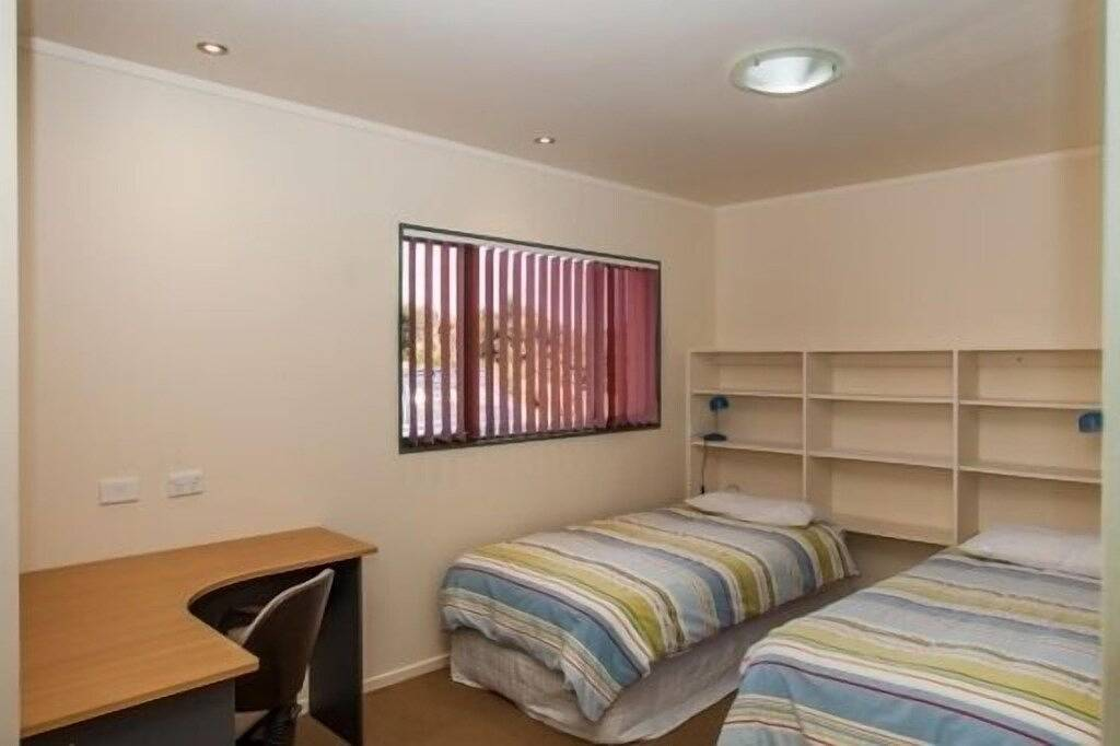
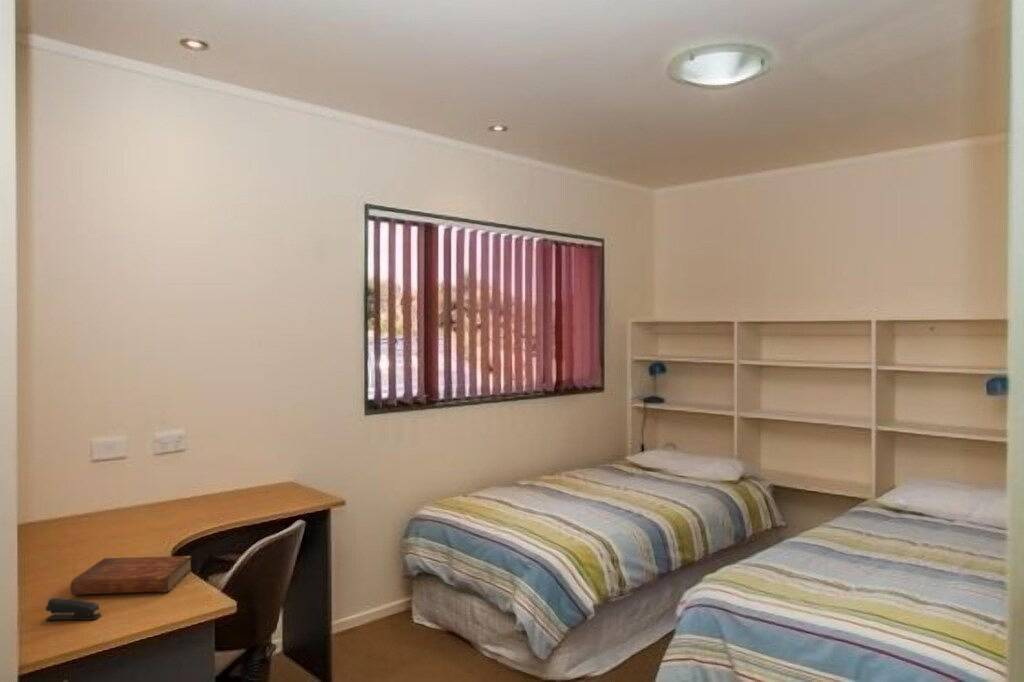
+ bible (134, 575)
+ stapler (73, 608)
